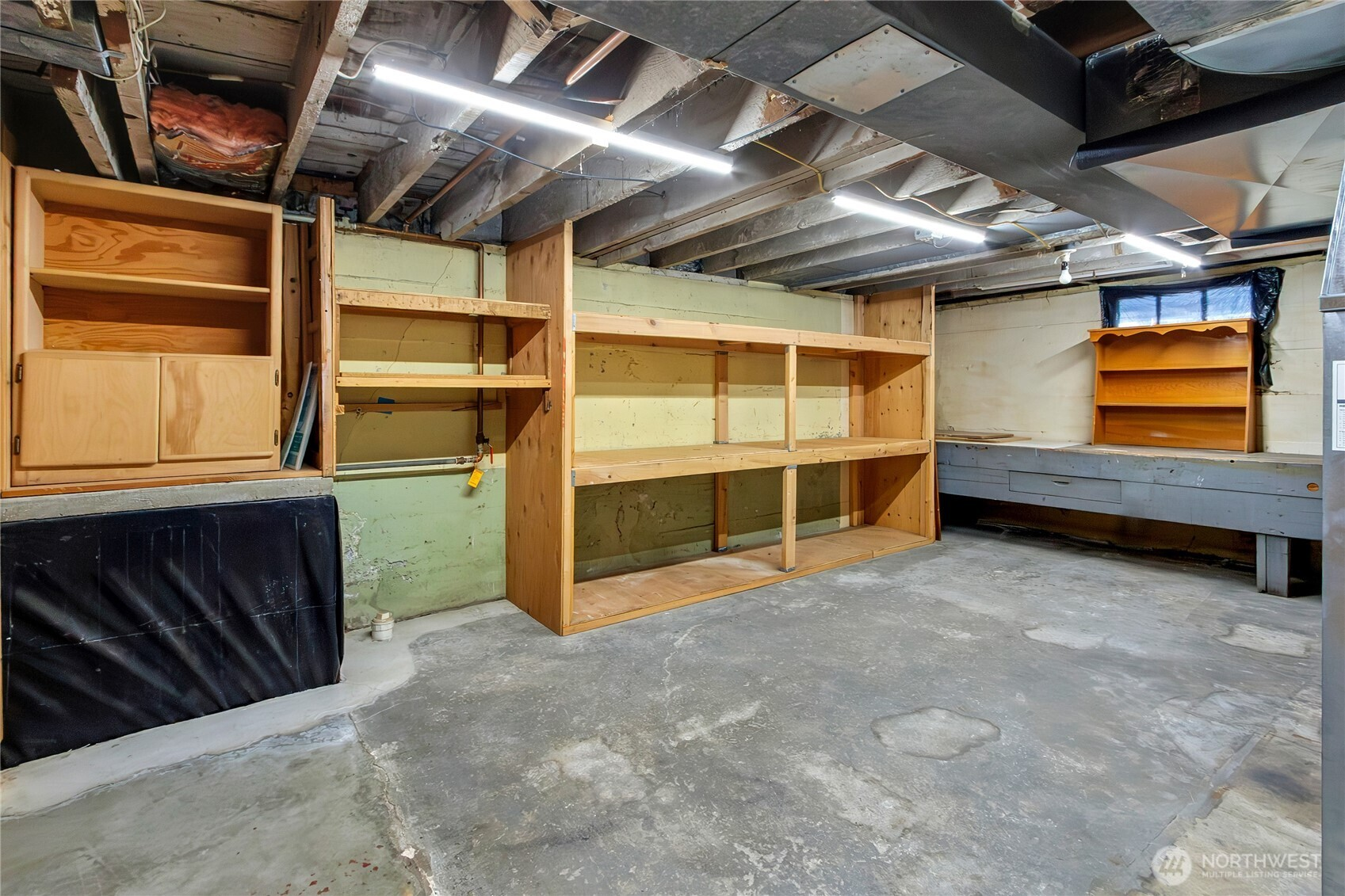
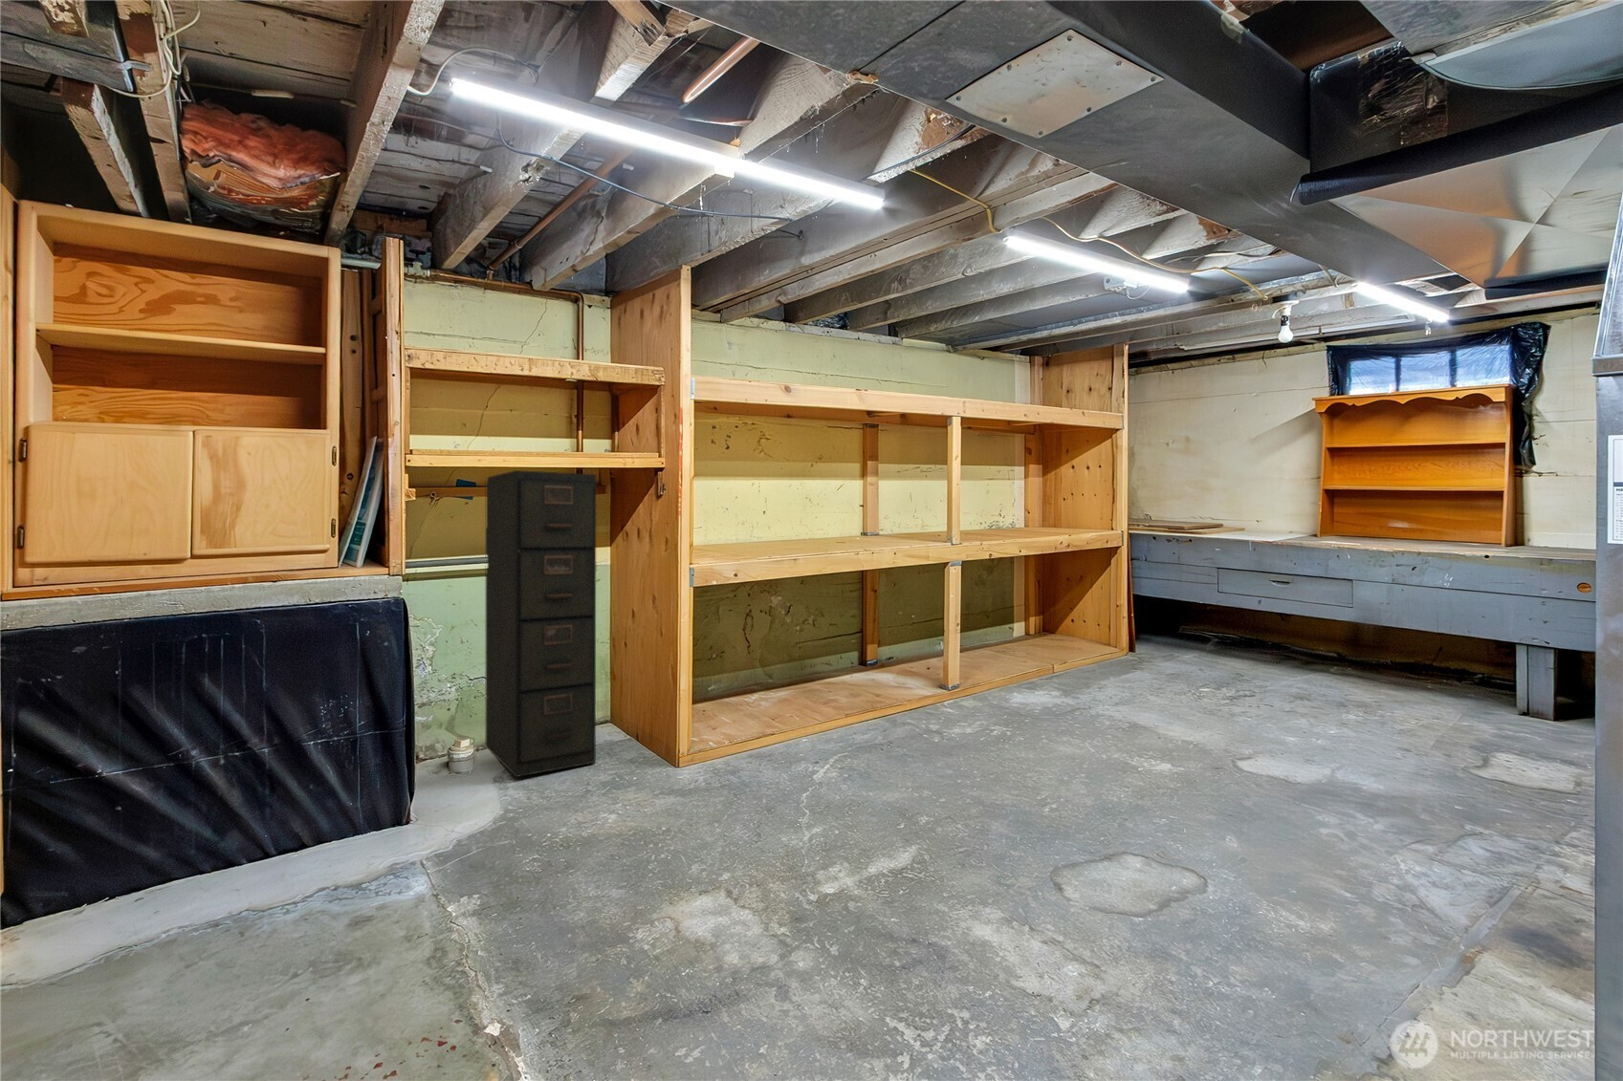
+ filing cabinet (539, 615)
